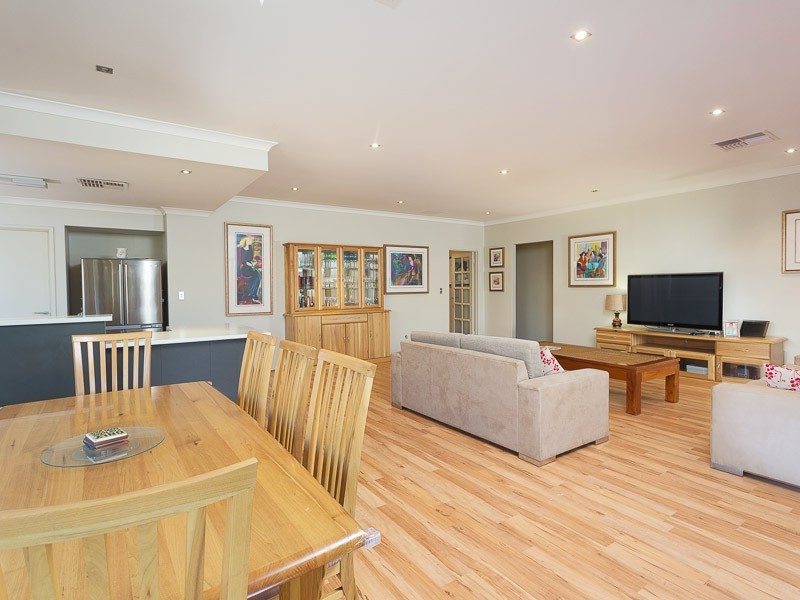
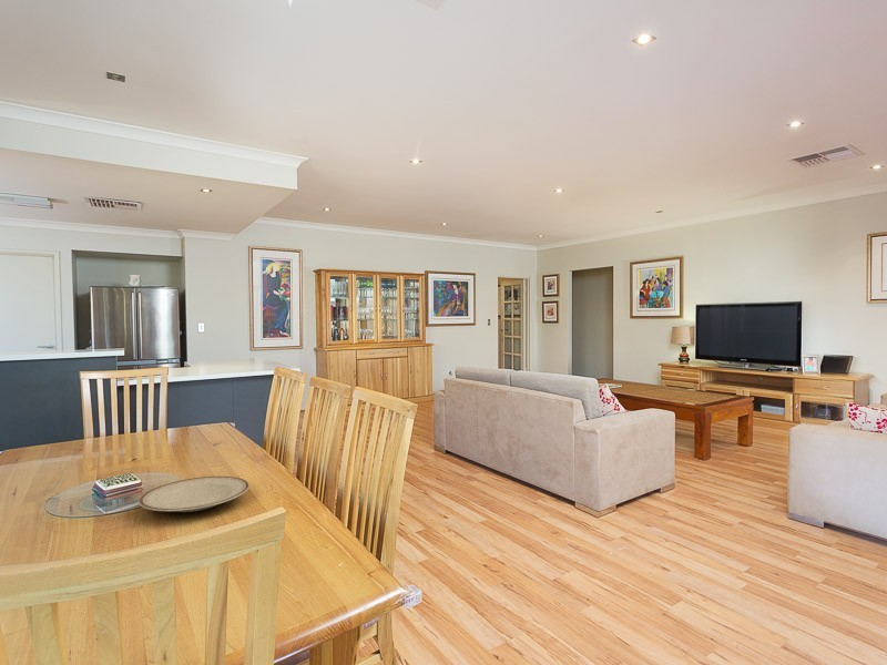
+ plate (196, 497)
